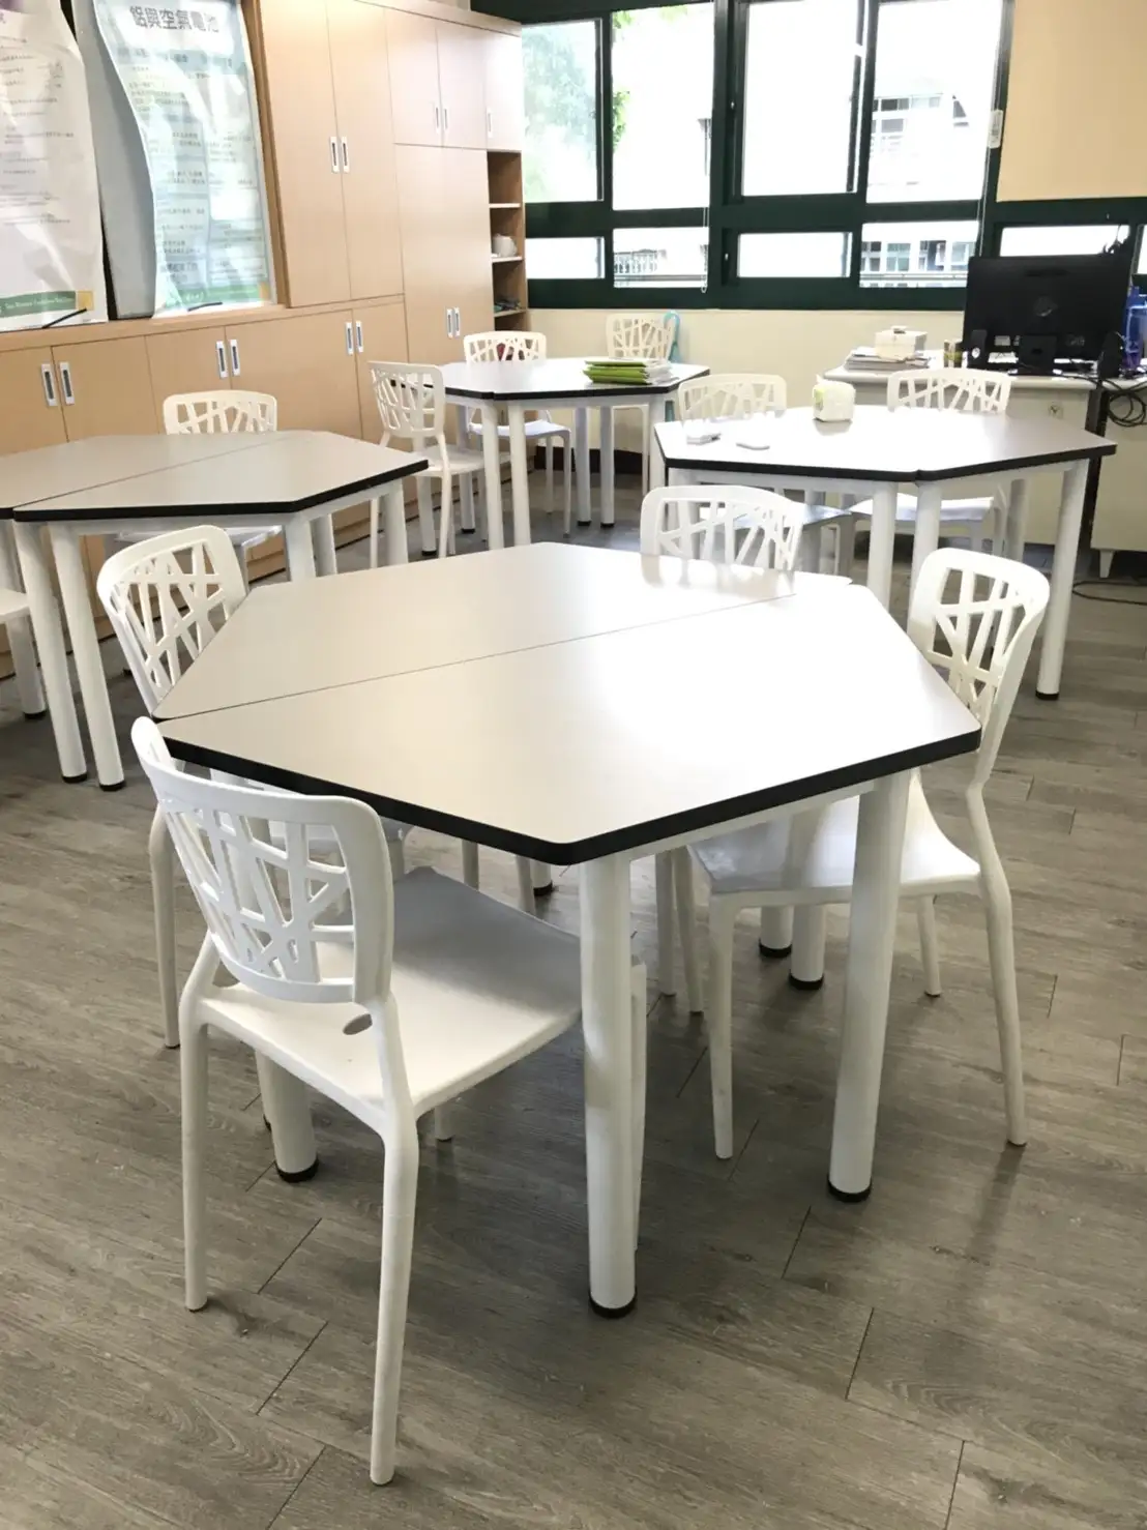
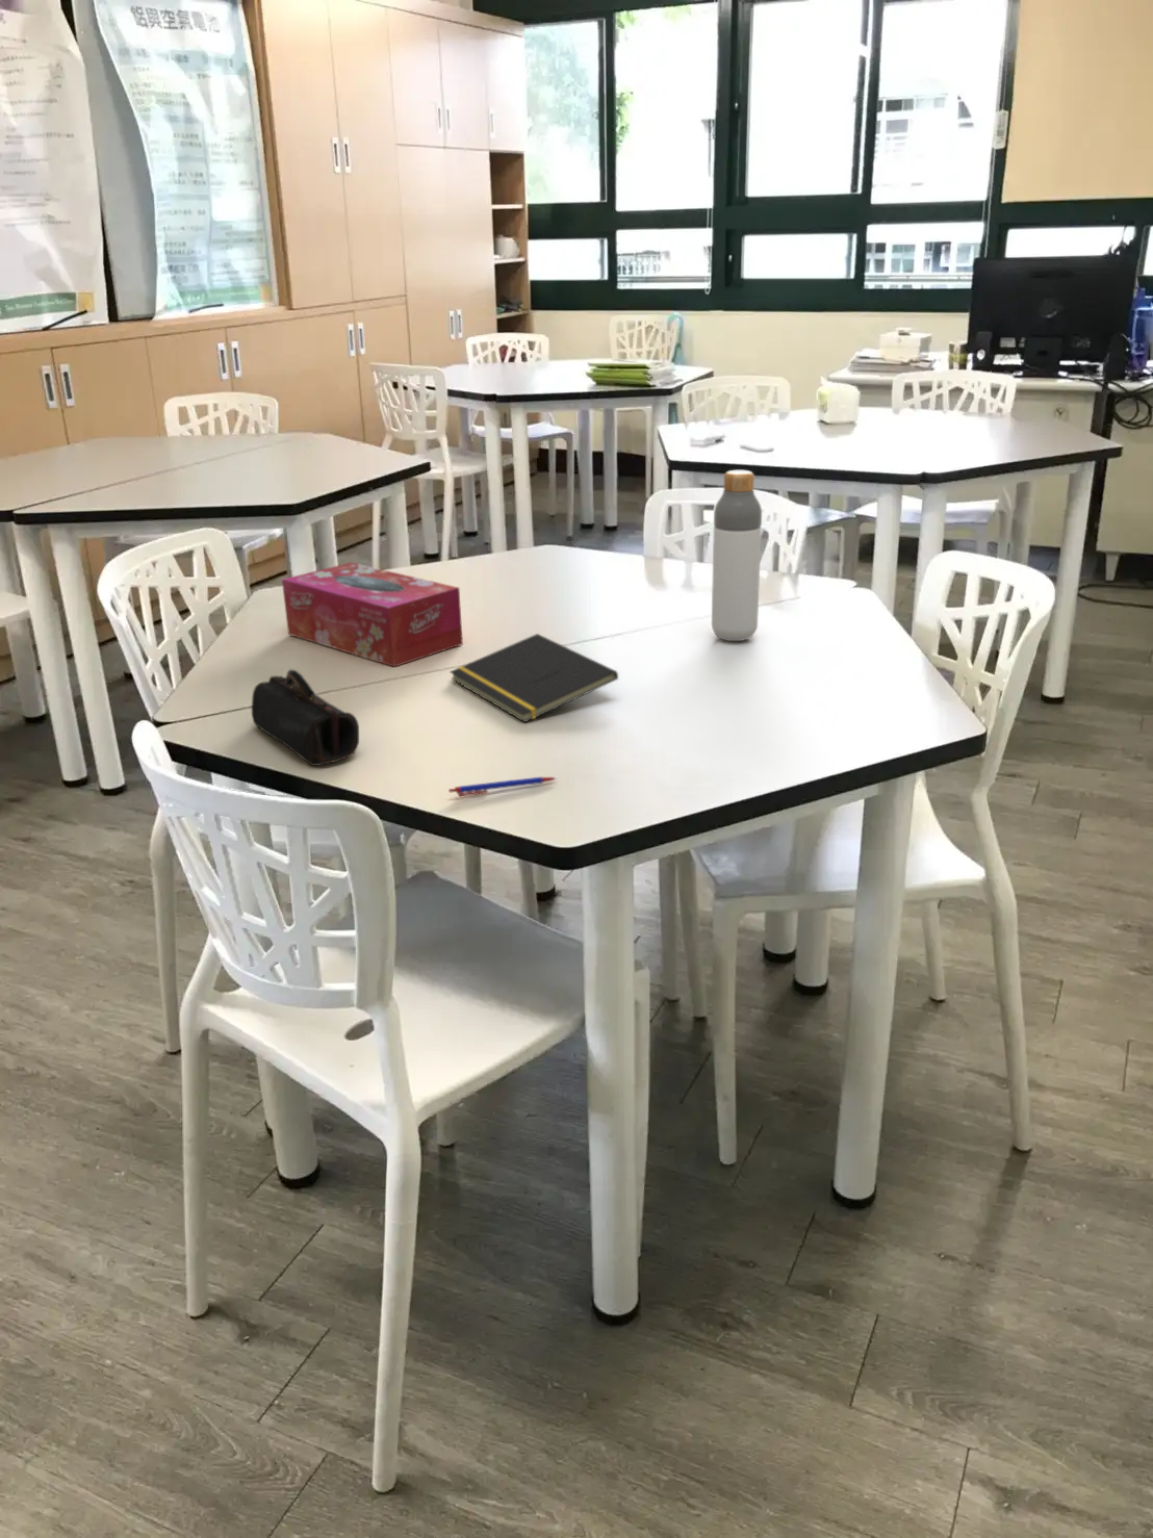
+ tissue box (371, 610)
+ pencil case (302, 706)
+ bottle (735, 557)
+ pen (504, 784)
+ notepad (530, 675)
